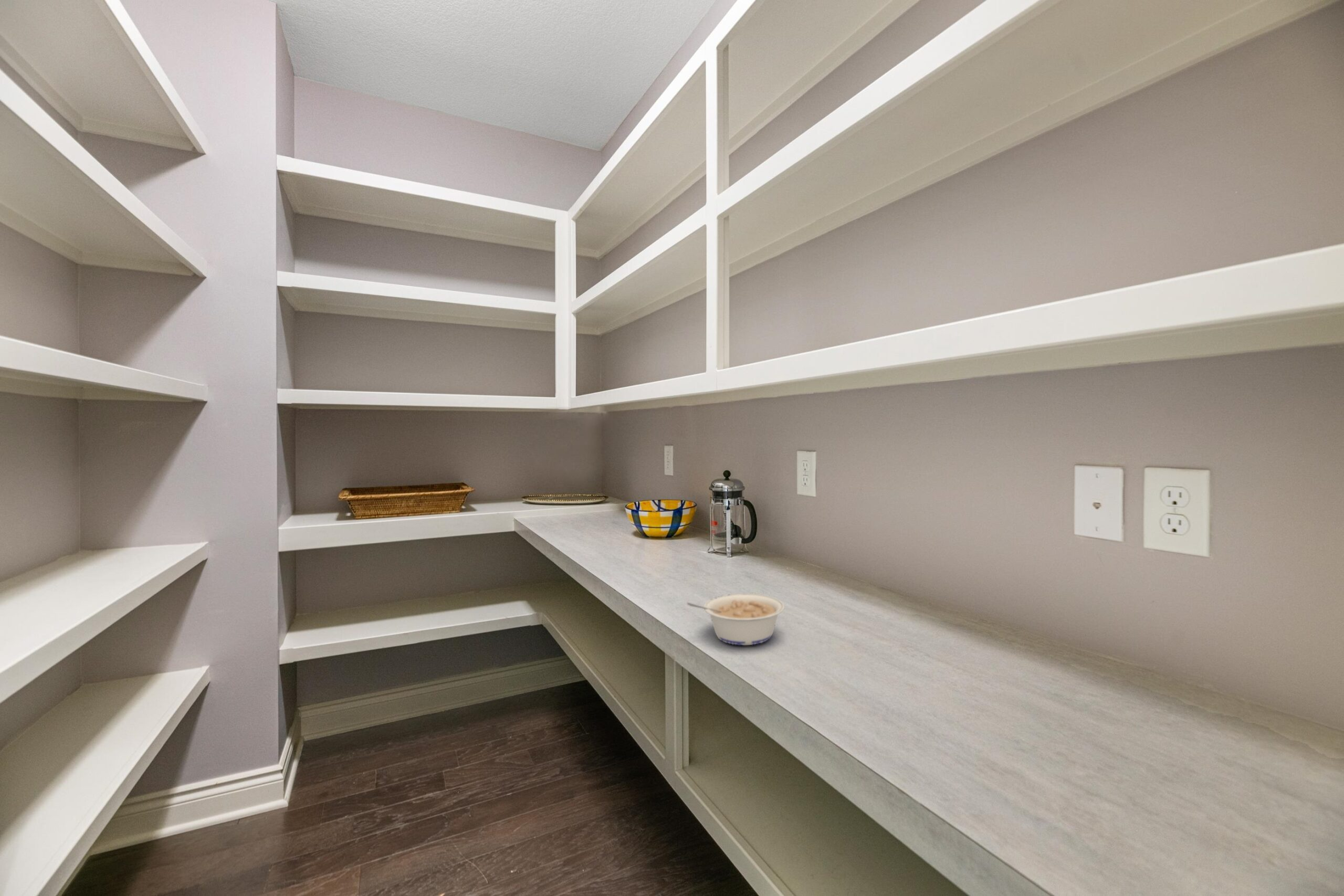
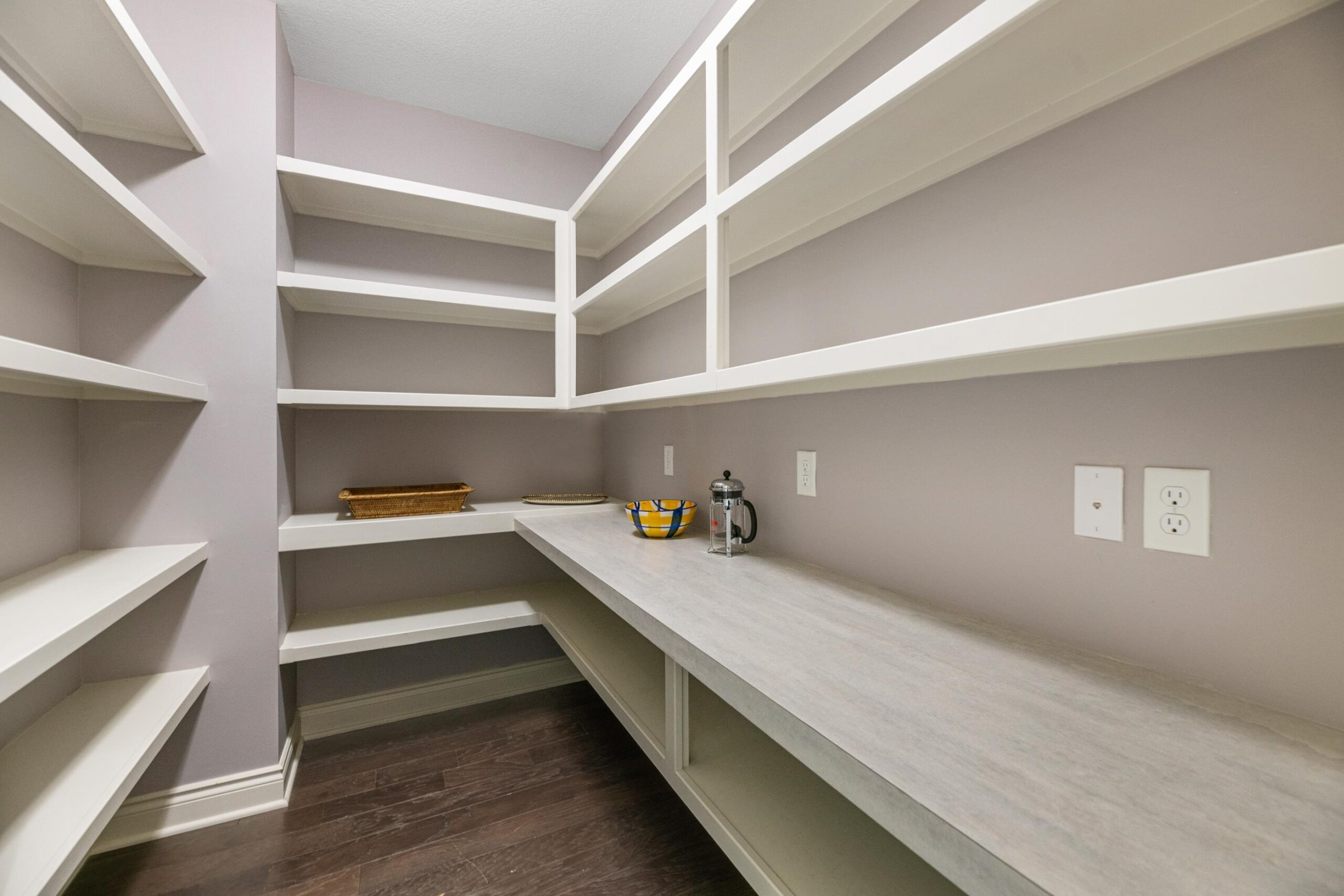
- legume (742, 618)
